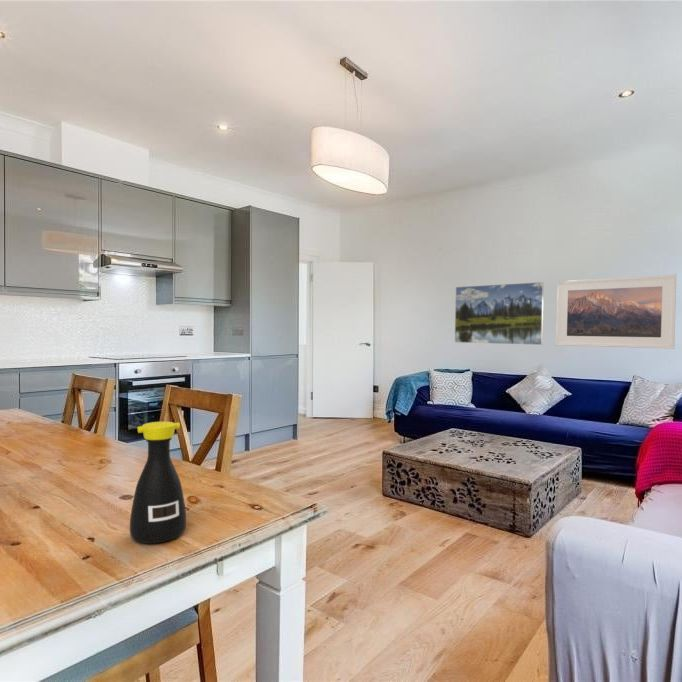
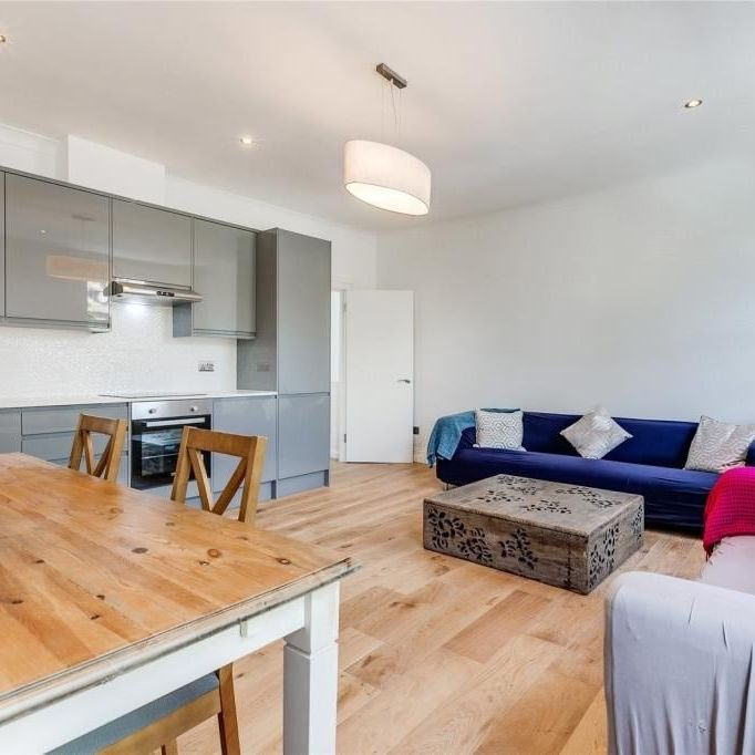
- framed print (496, 314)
- bottle (158, 478)
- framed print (611, 312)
